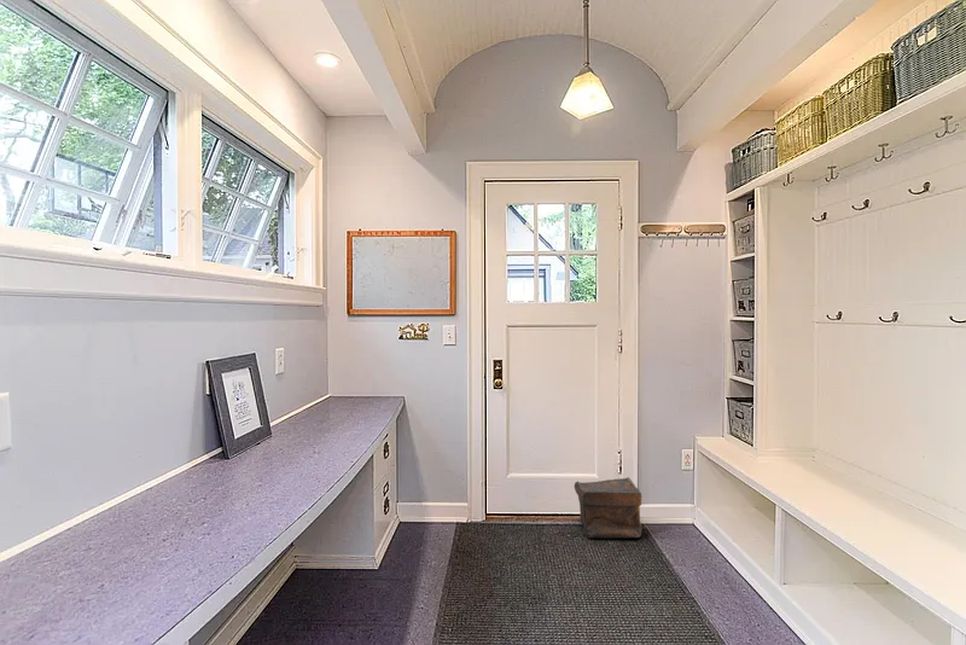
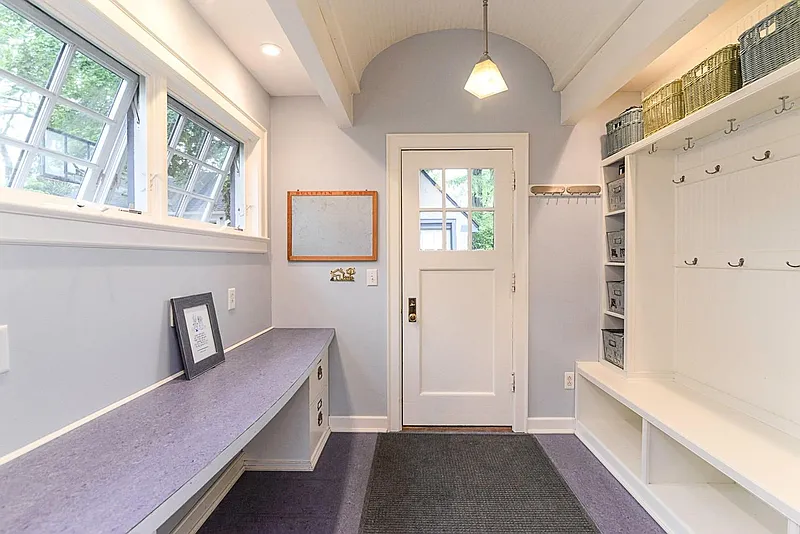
- pouch (607, 506)
